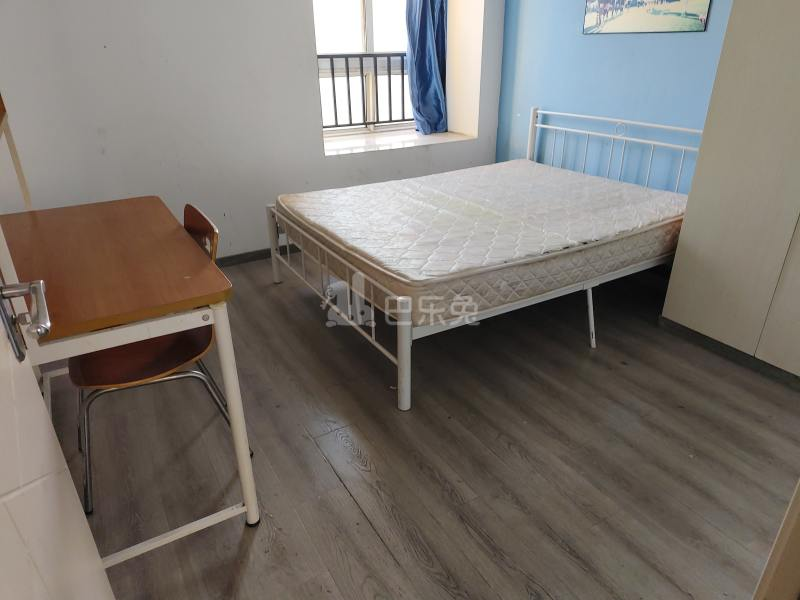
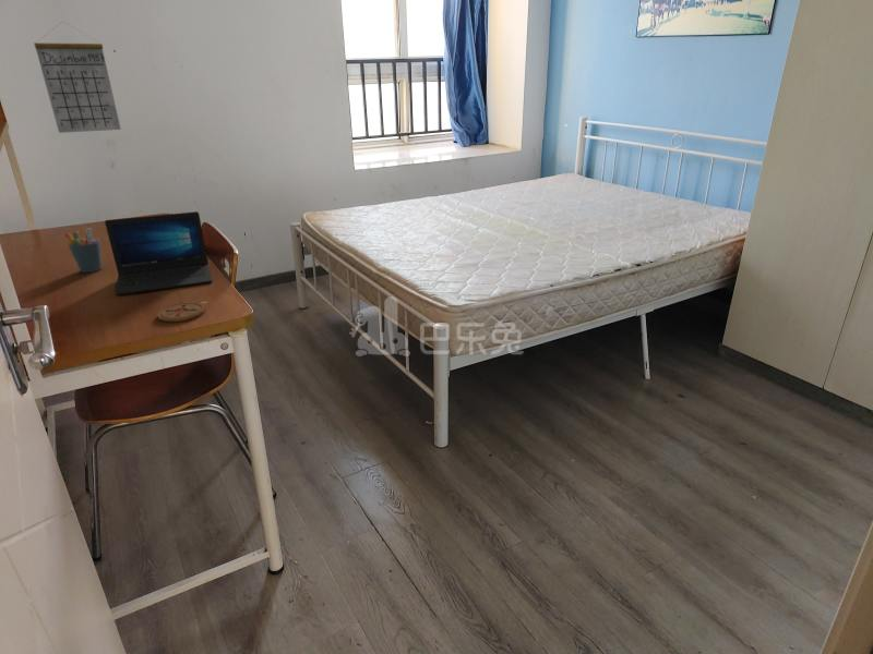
+ pen holder (84, 249)
+ laptop (158, 251)
+ coaster (181, 312)
+ calendar (77, 77)
